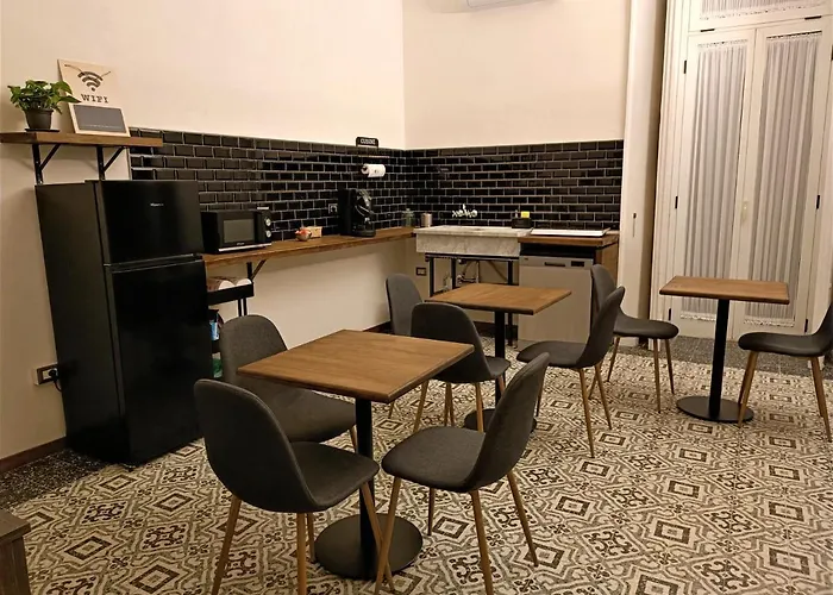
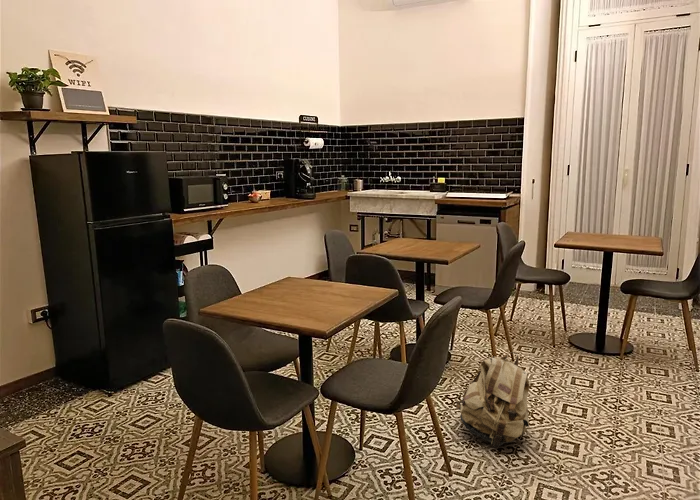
+ backpack (492, 393)
